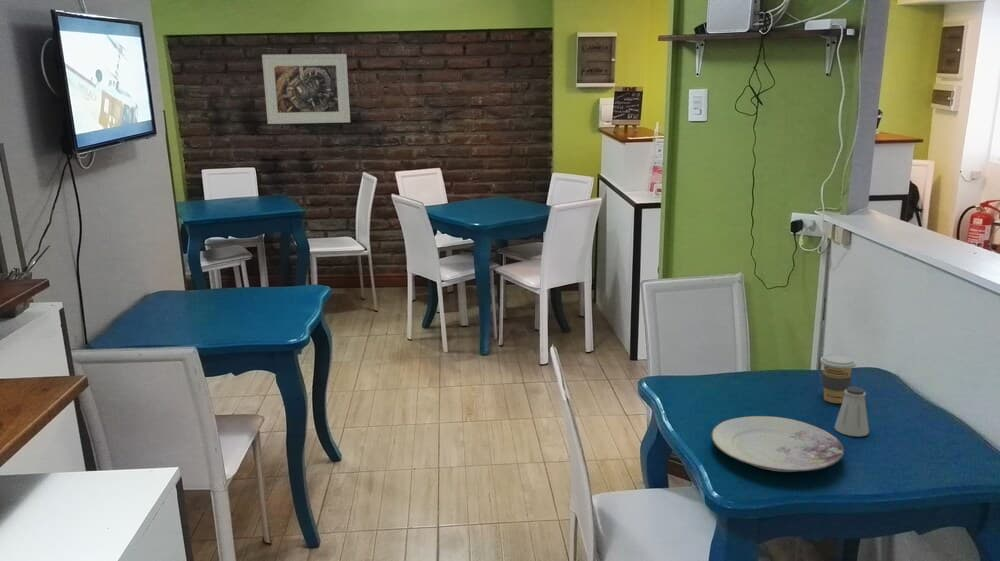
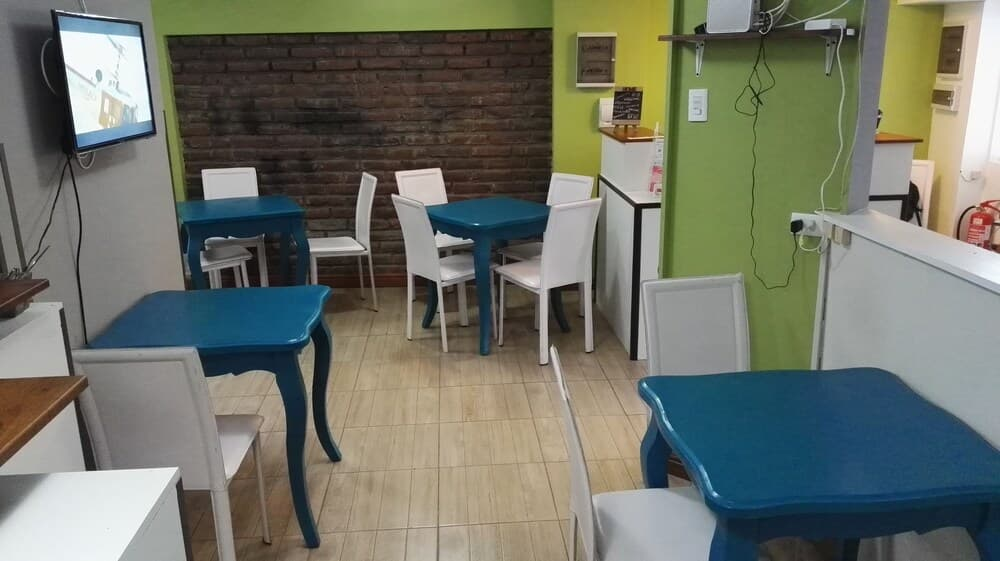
- saltshaker (853, 409)
- coffee cup (836, 379)
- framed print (306, 89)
- plate (775, 446)
